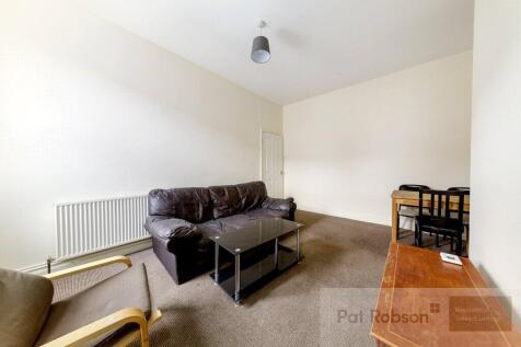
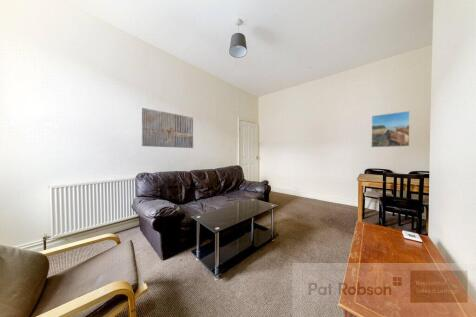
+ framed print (389, 130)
+ wall art (170, 130)
